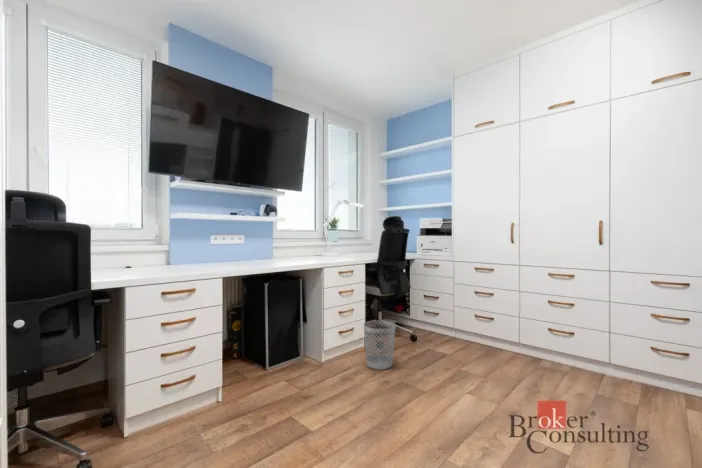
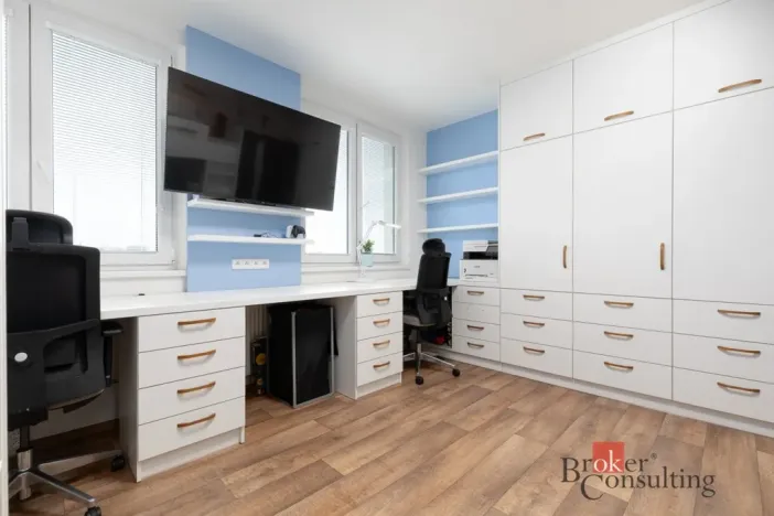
- wastebasket (379, 344)
